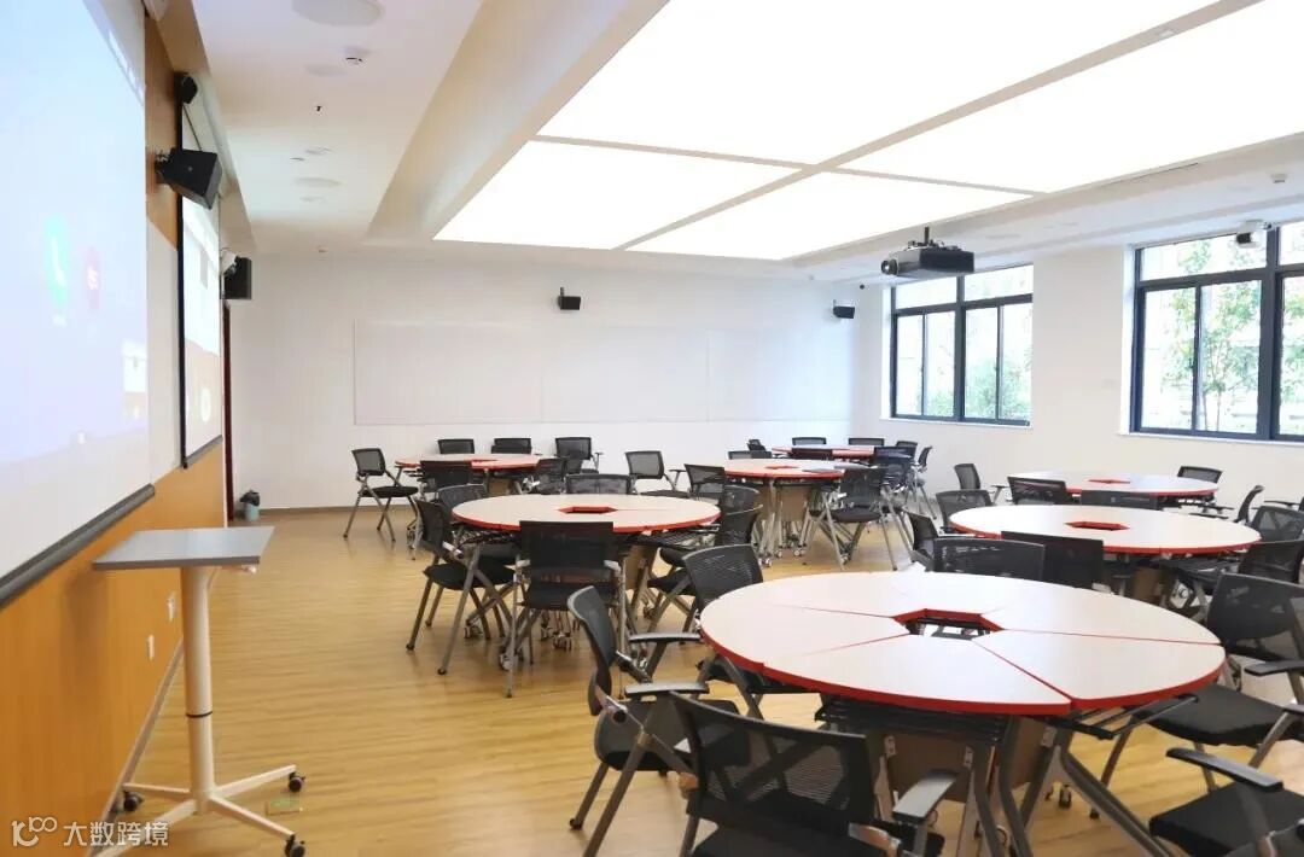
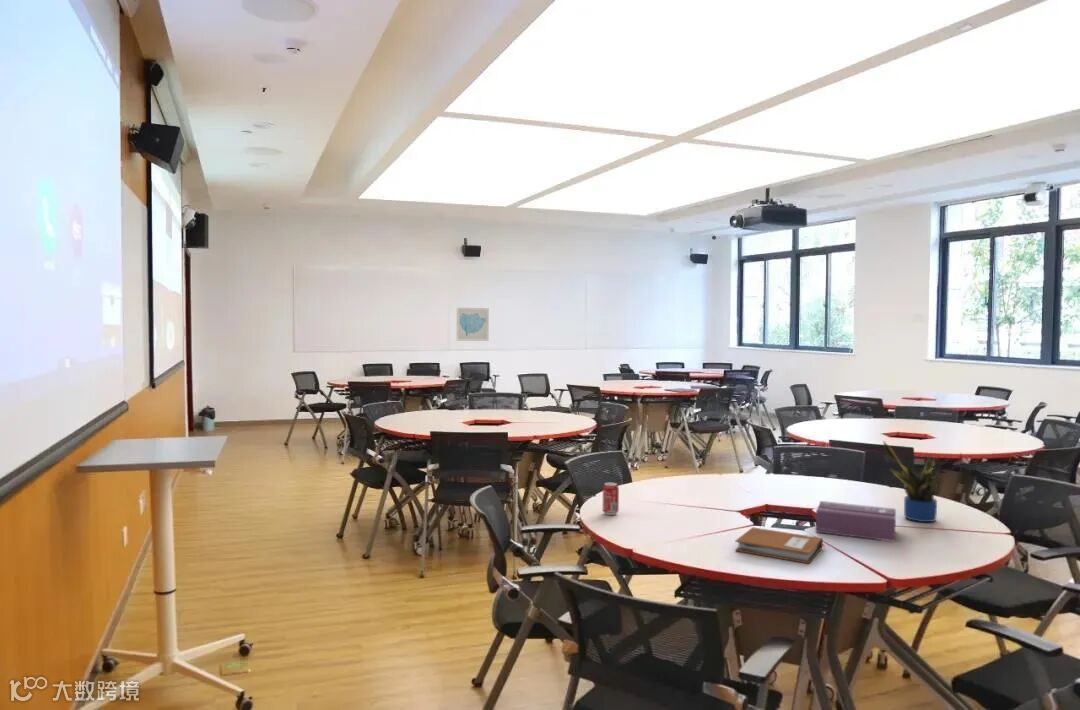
+ wall art (472, 324)
+ beverage can (610, 498)
+ tissue box (855, 520)
+ notebook (781, 543)
+ potted plant (912, 481)
